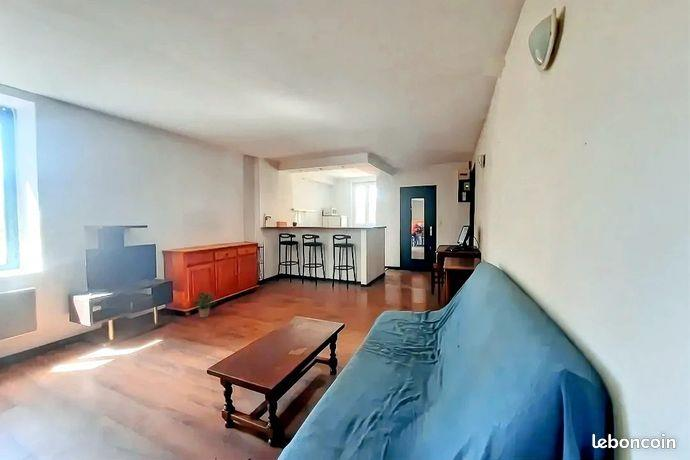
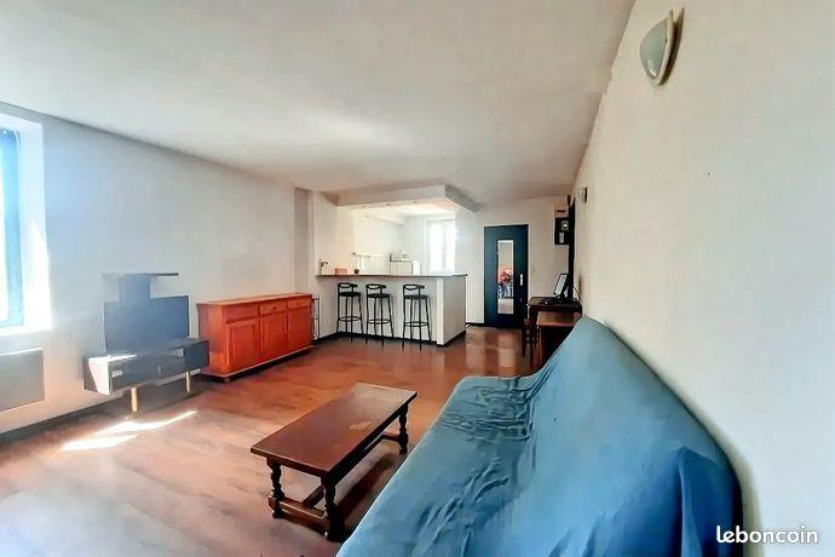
- potted plant (205, 302)
